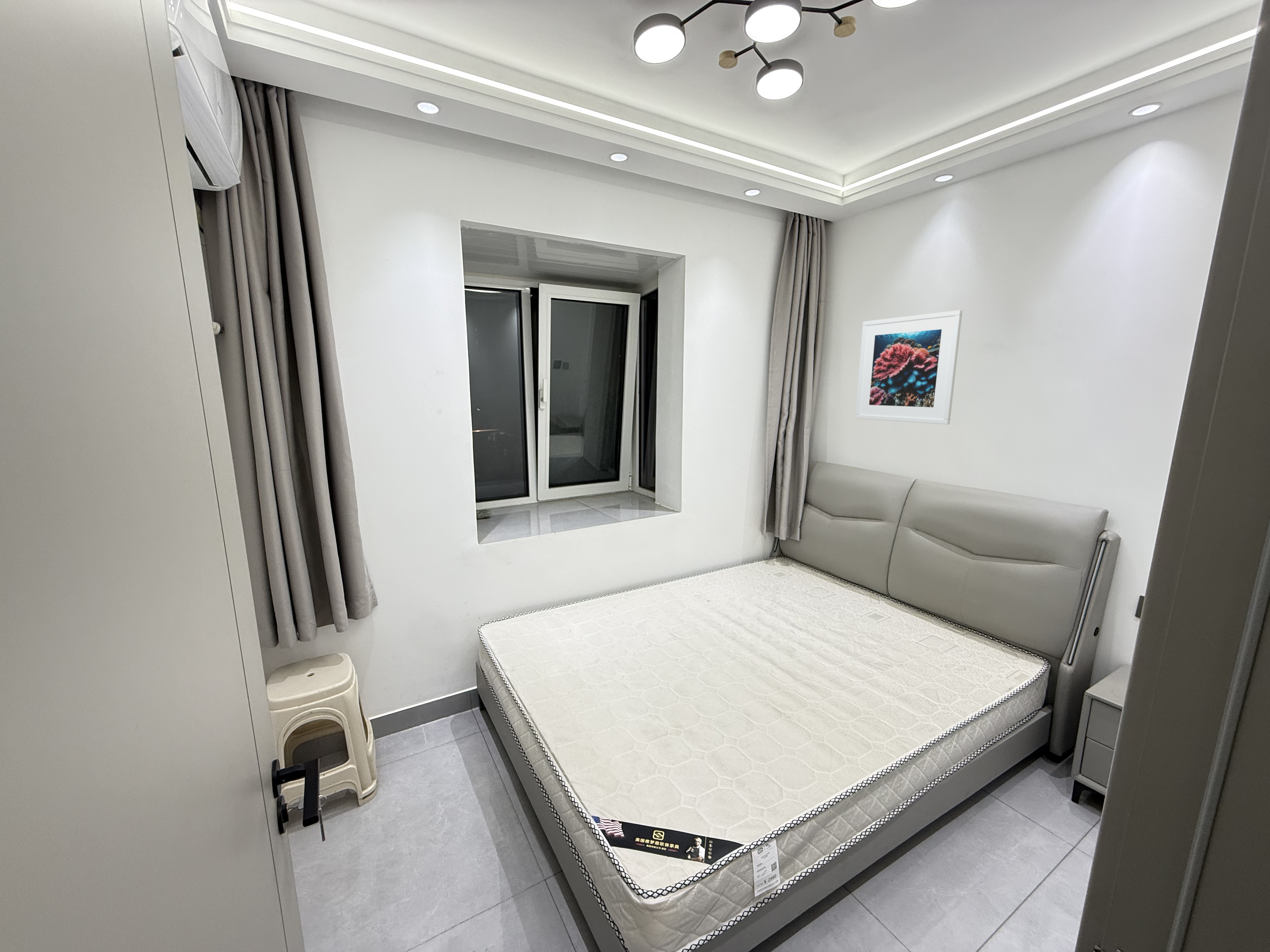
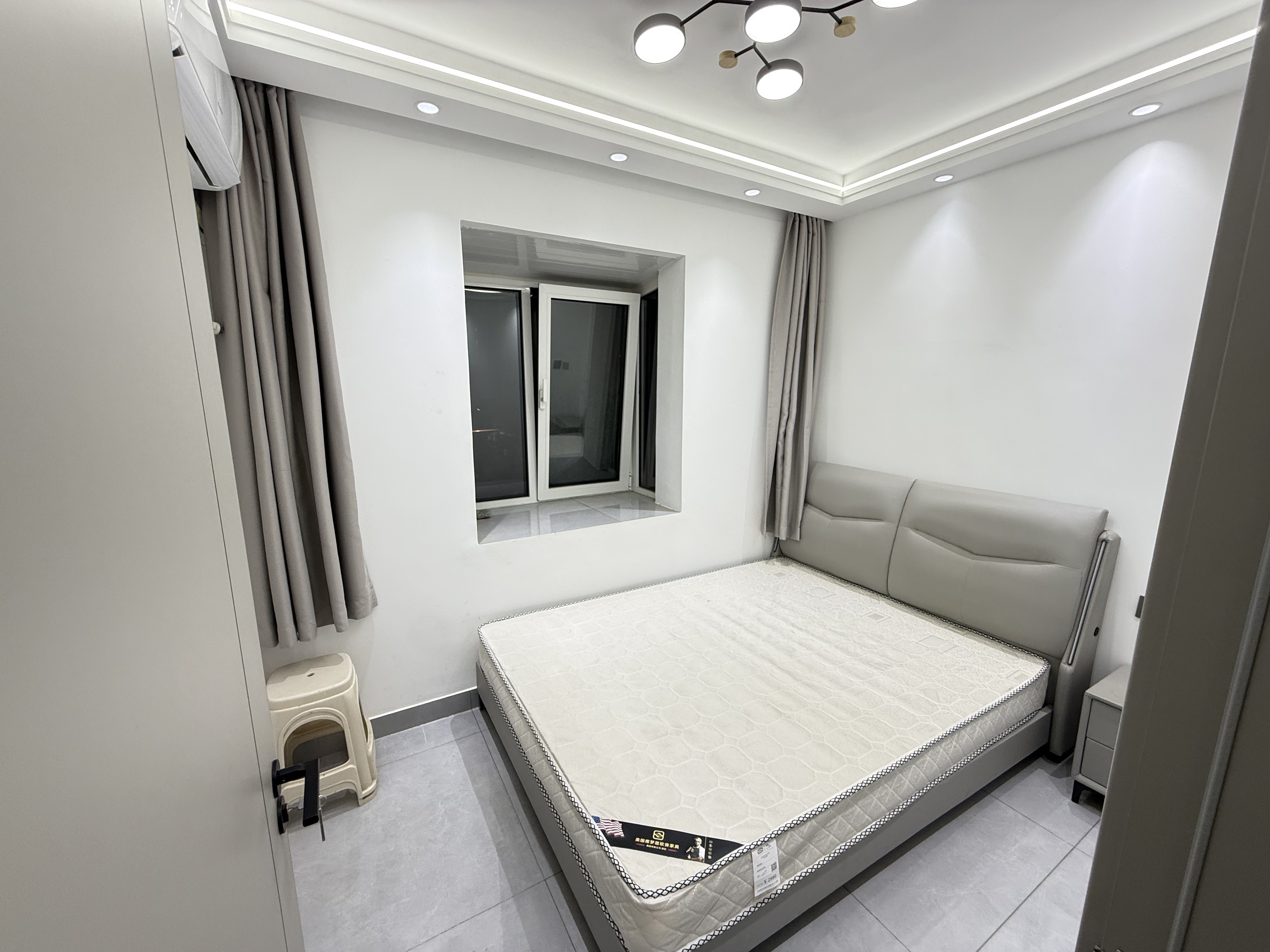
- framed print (903, 370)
